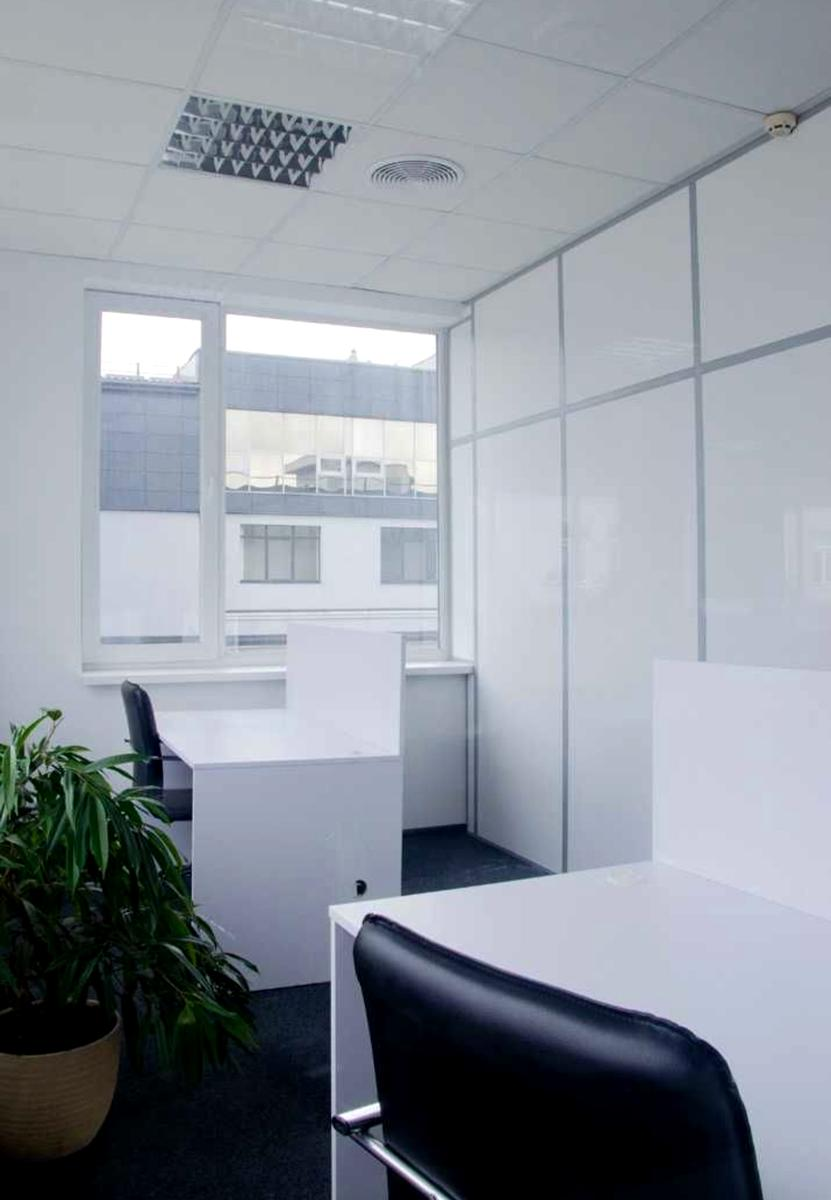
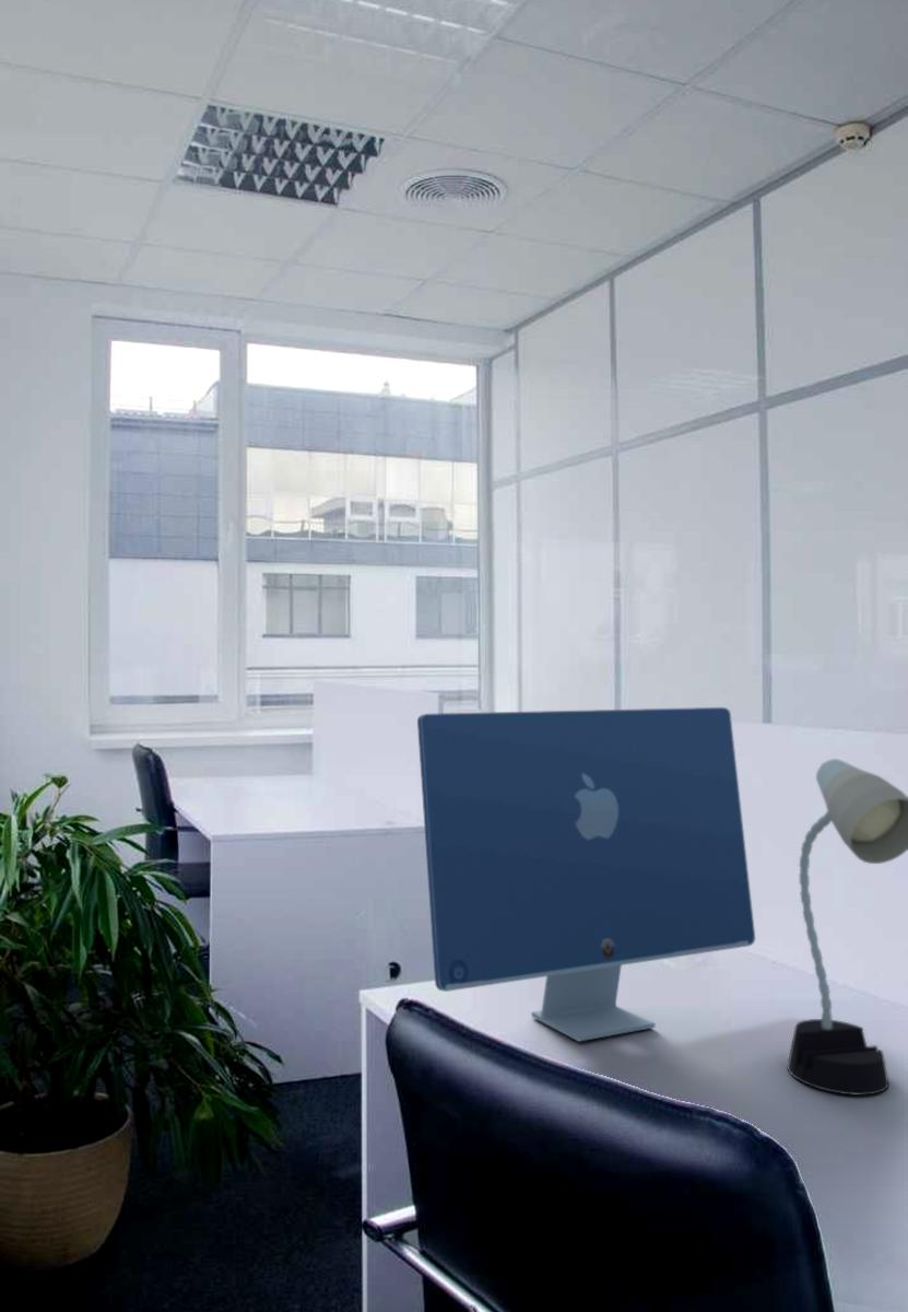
+ computer monitor (591, 866)
+ desk lamp (815, 930)
